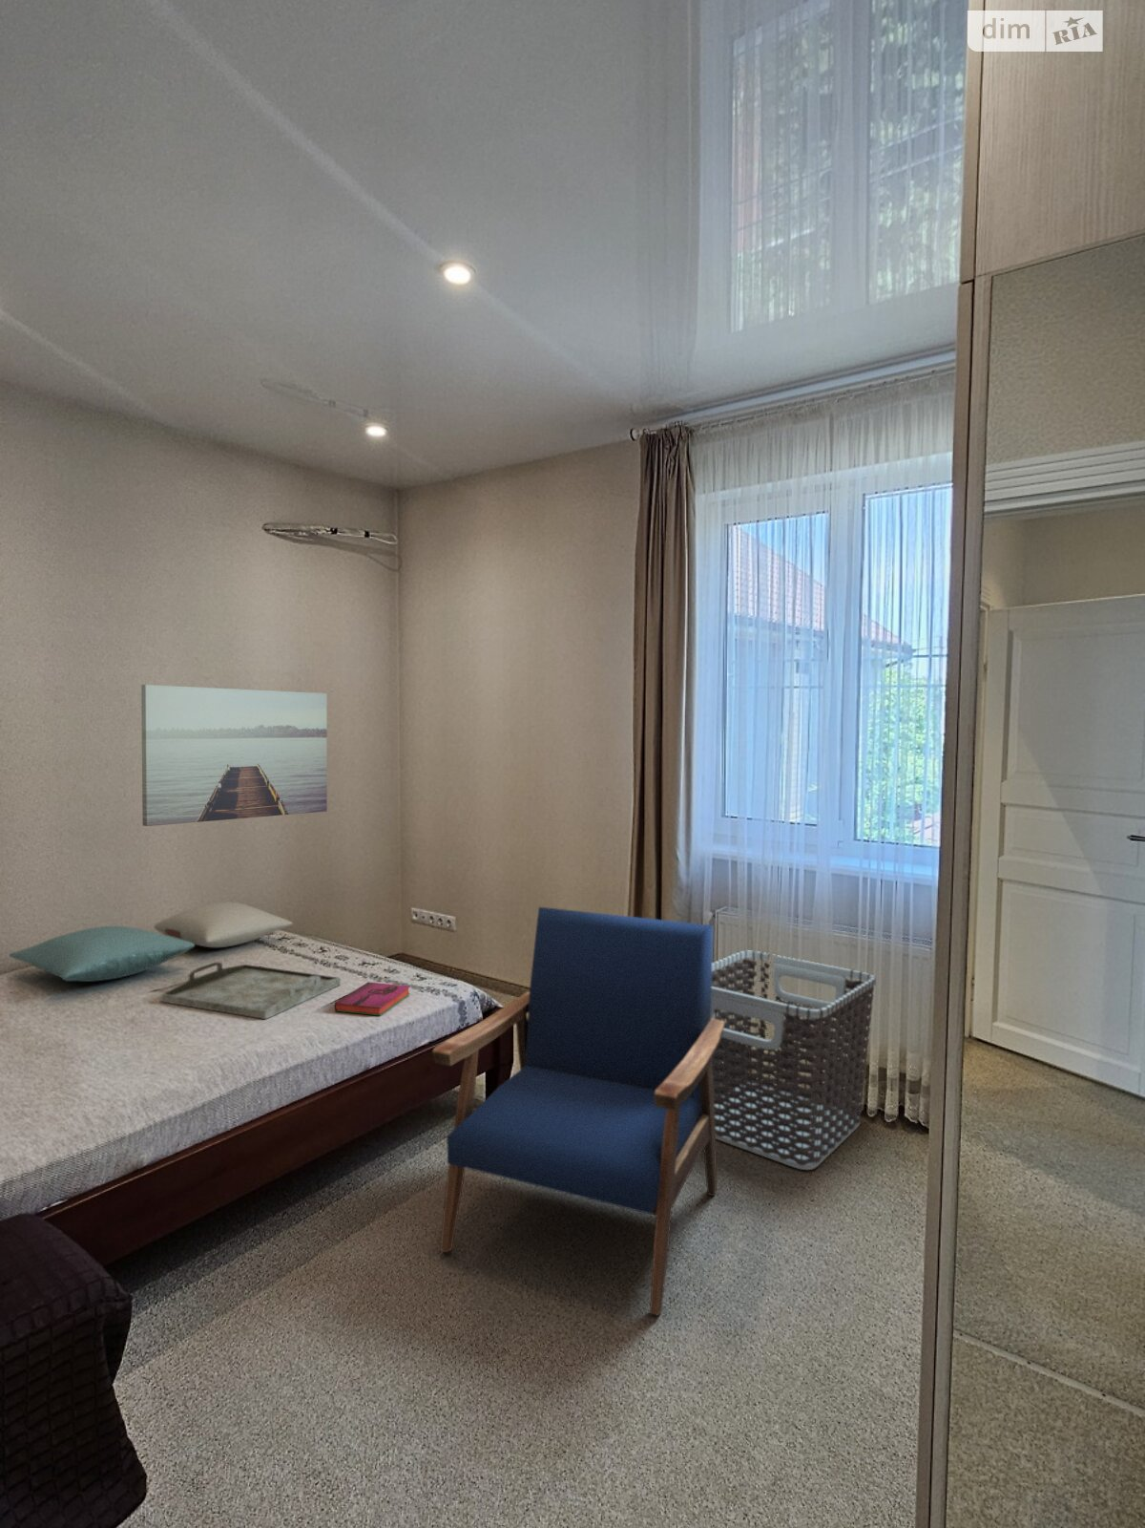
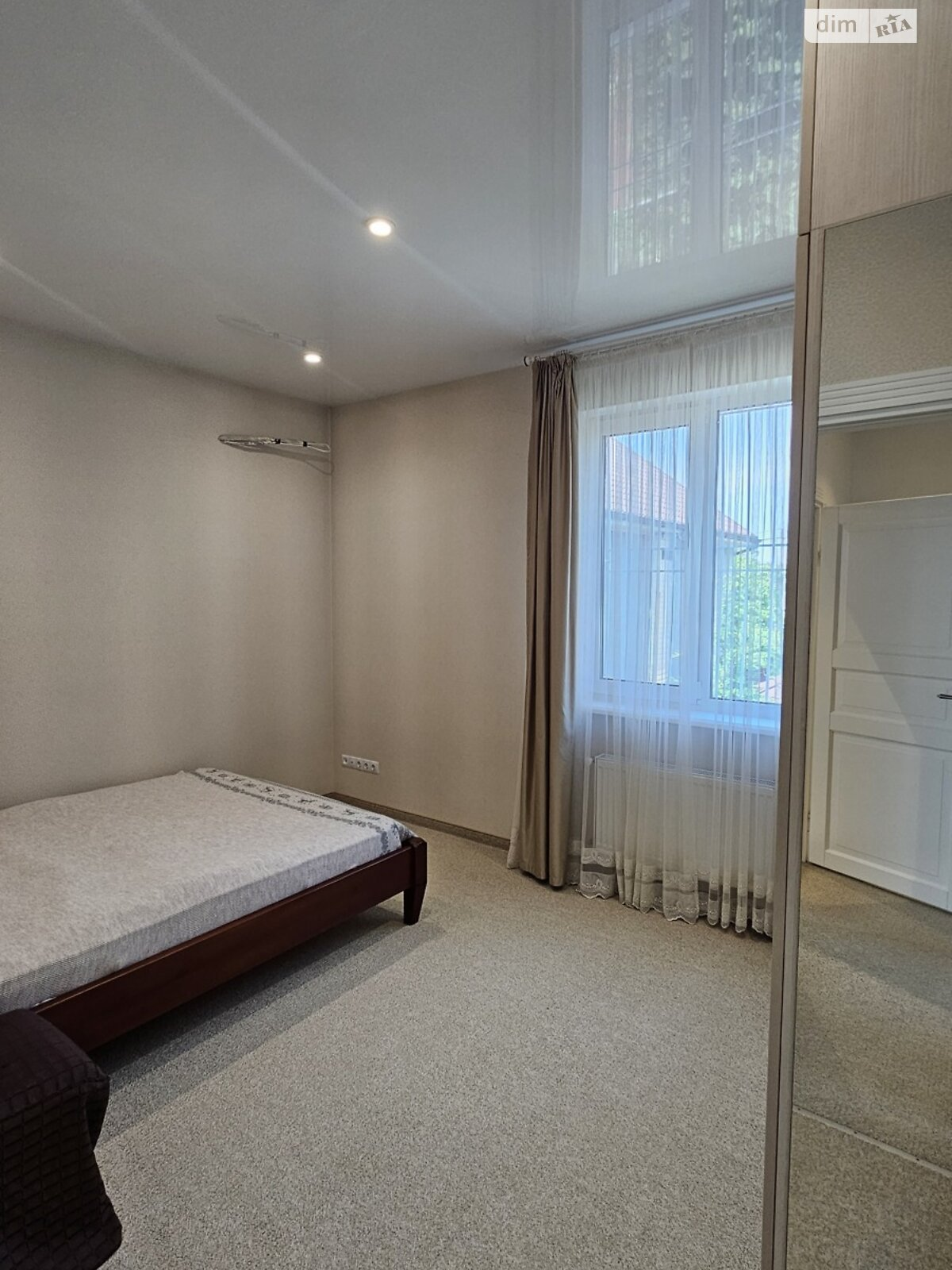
- serving tray (254, 982)
- hardback book (373, 997)
- clothes hamper (776, 1050)
- pillow (224, 924)
- pillow (103, 952)
- armchair (589, 1077)
- wall art (243, 753)
